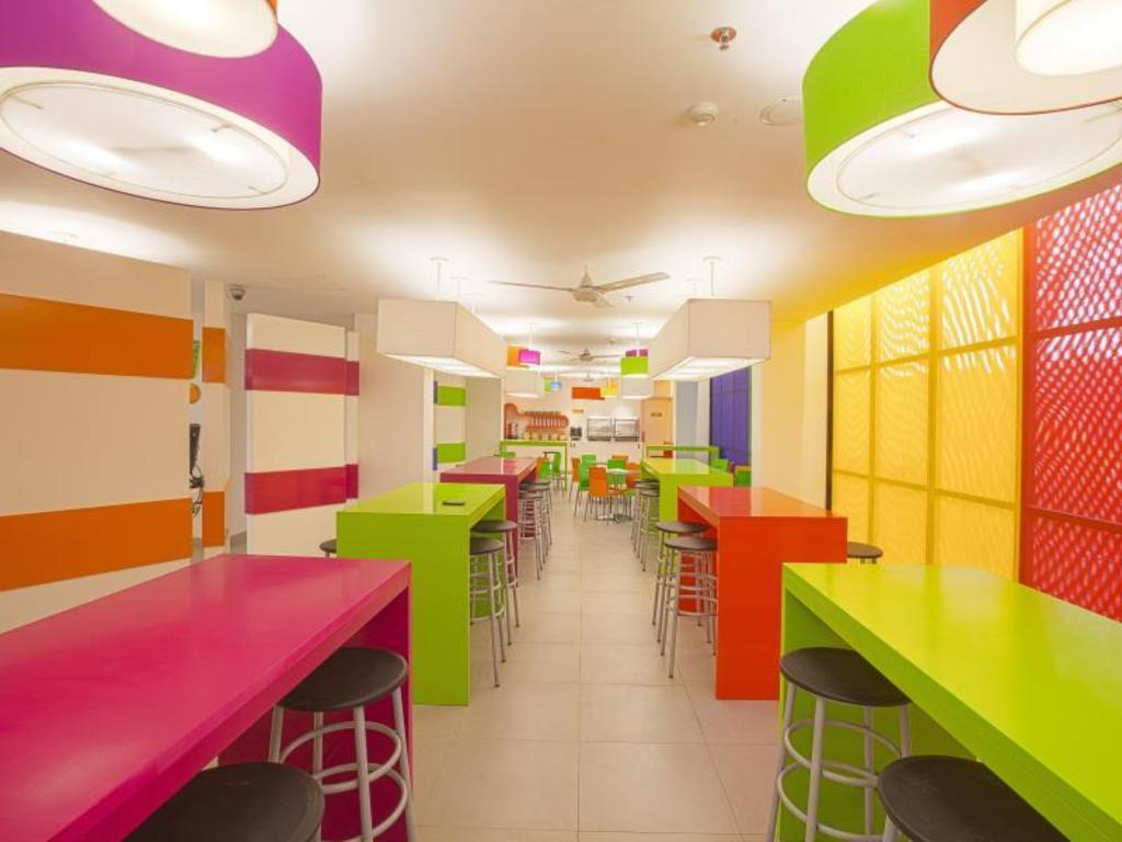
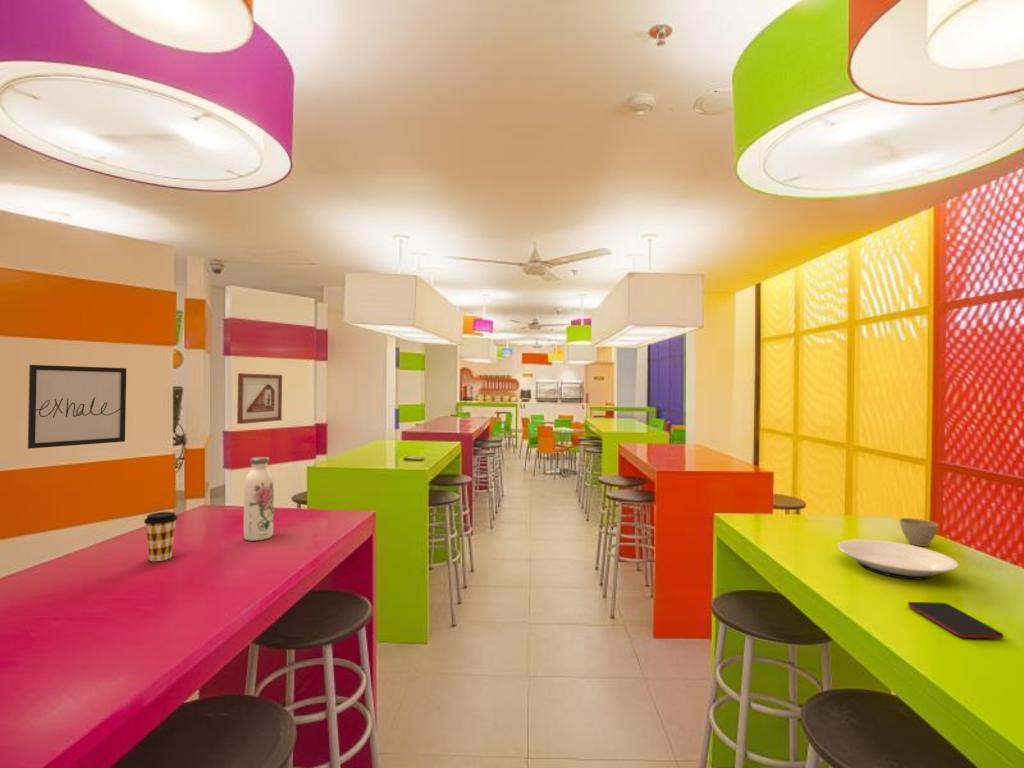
+ smartphone (952, 619)
+ coffee cup (160, 536)
+ plate (894, 560)
+ water bottle (259, 497)
+ picture frame (260, 398)
+ wall art (80, 405)
+ flower pot (918, 532)
